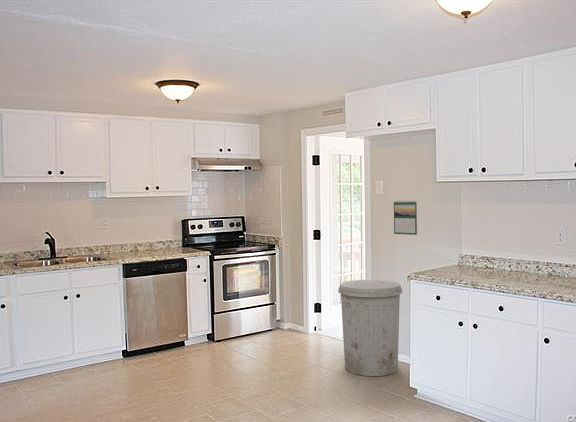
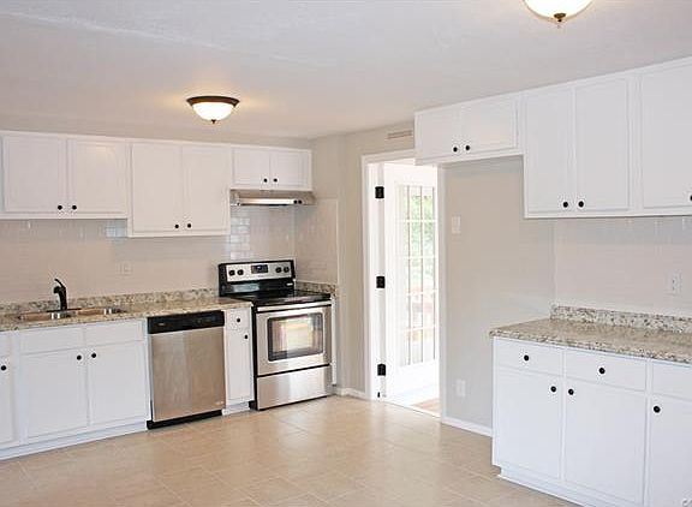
- trash can (370, 324)
- calendar (405, 217)
